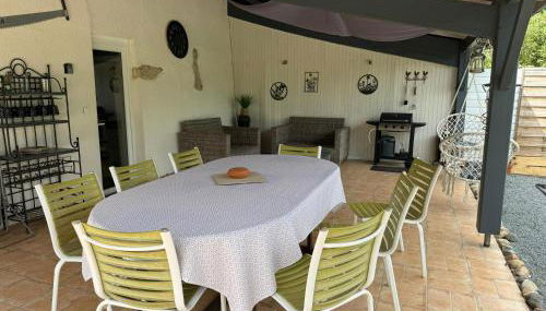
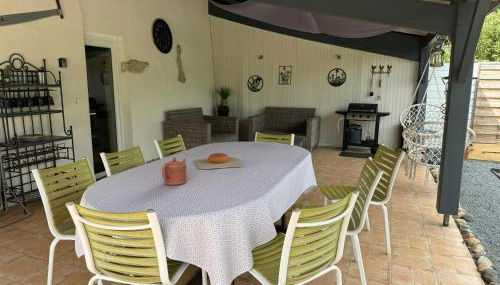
+ teapot (175, 169)
